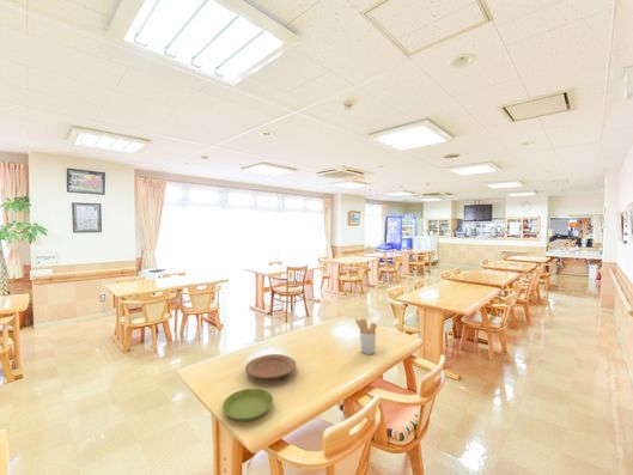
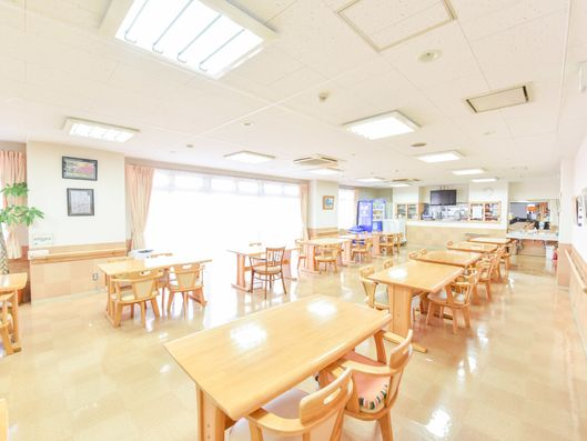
- plate (270, 369)
- saucer (248, 404)
- utensil holder (365, 335)
